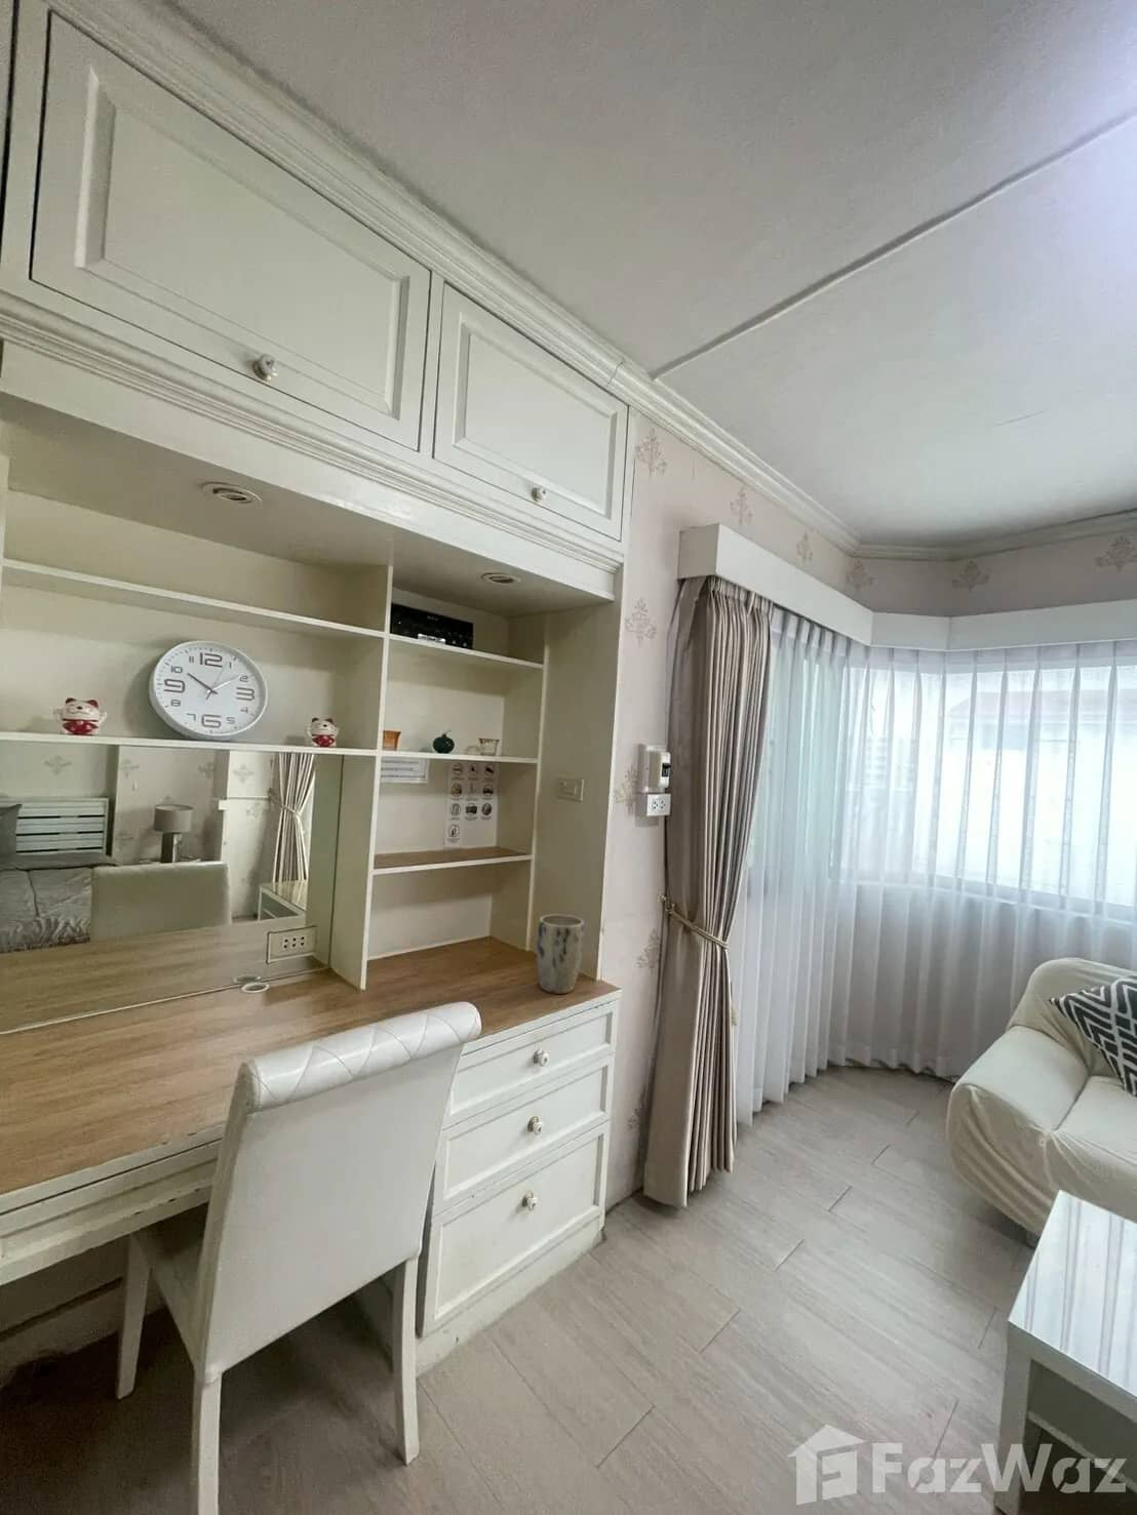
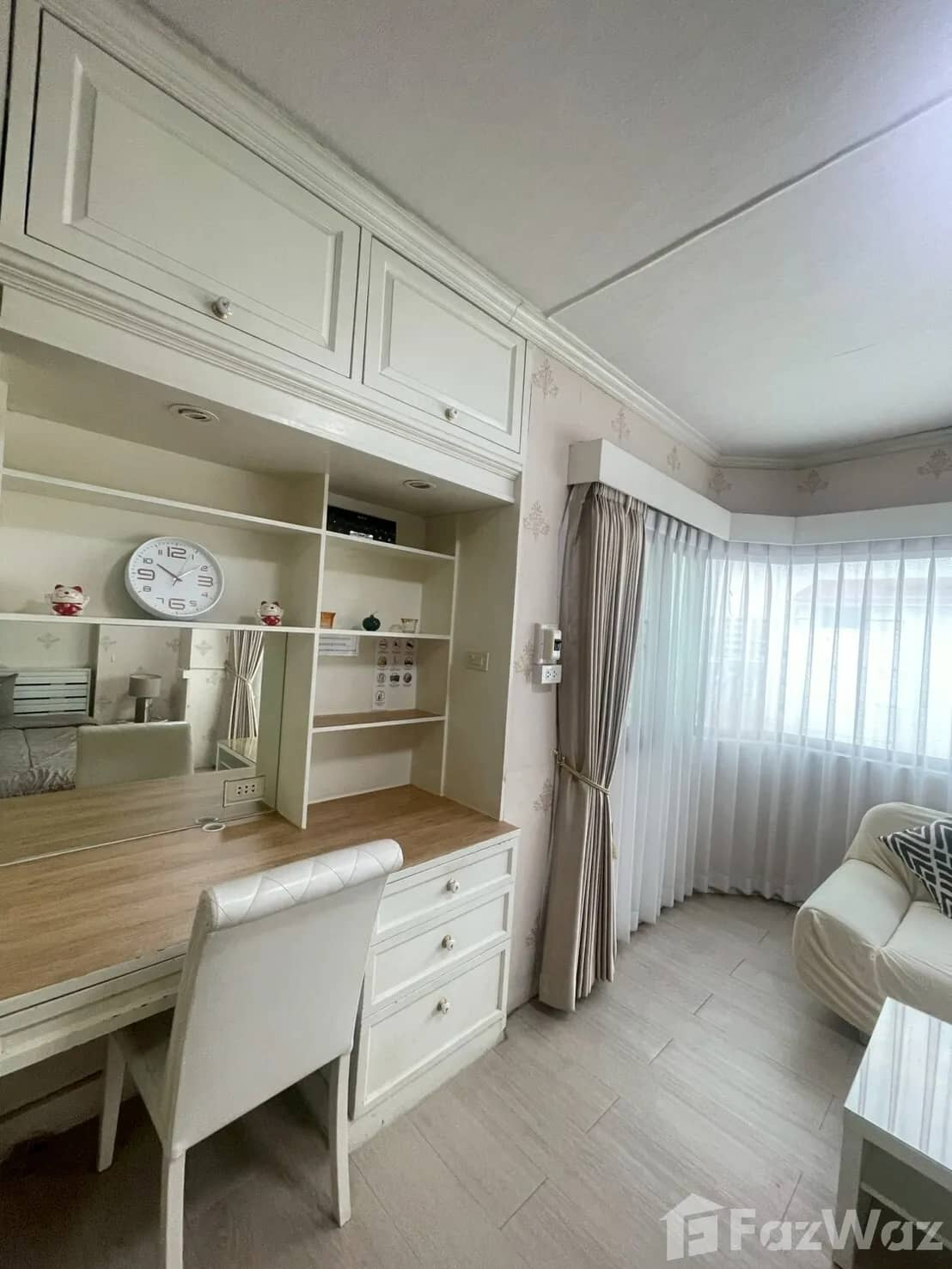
- plant pot (558, 953)
